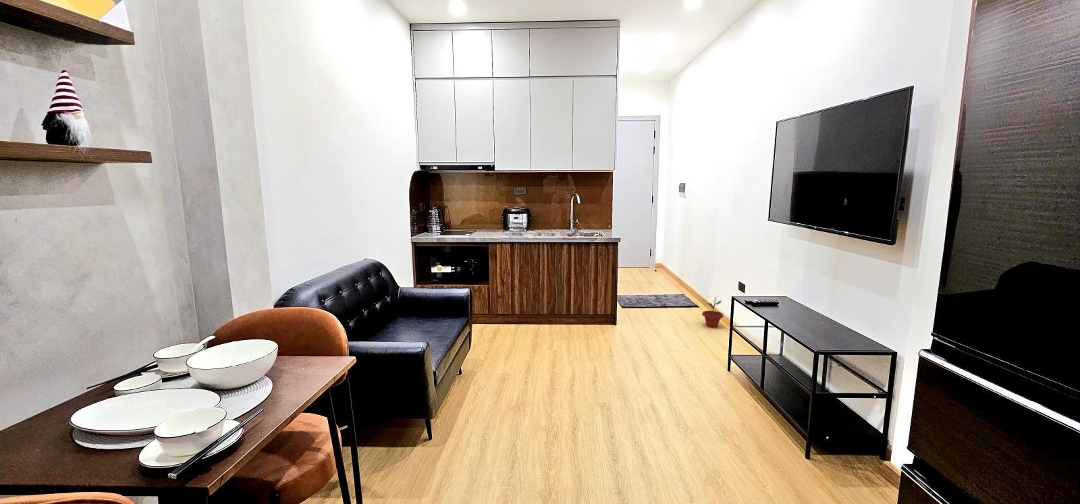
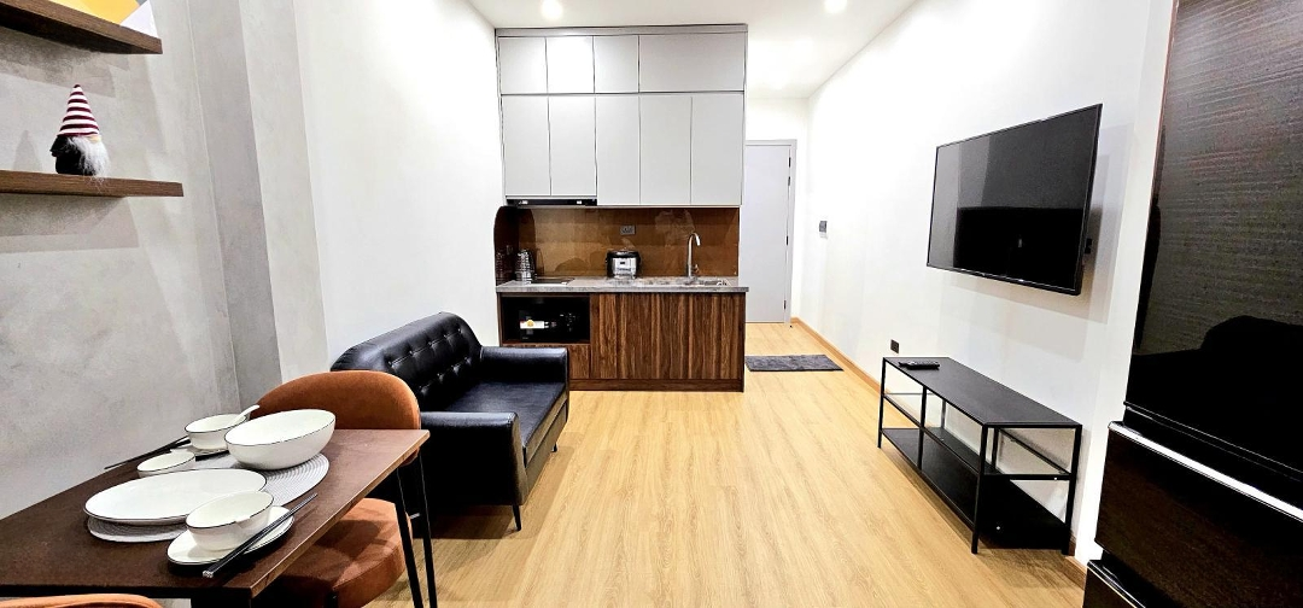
- potted plant (713, 311)
